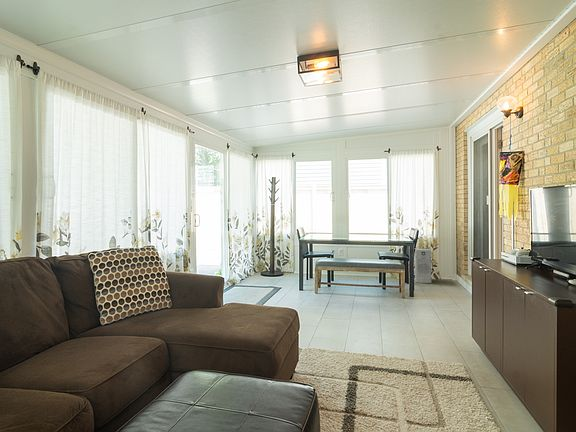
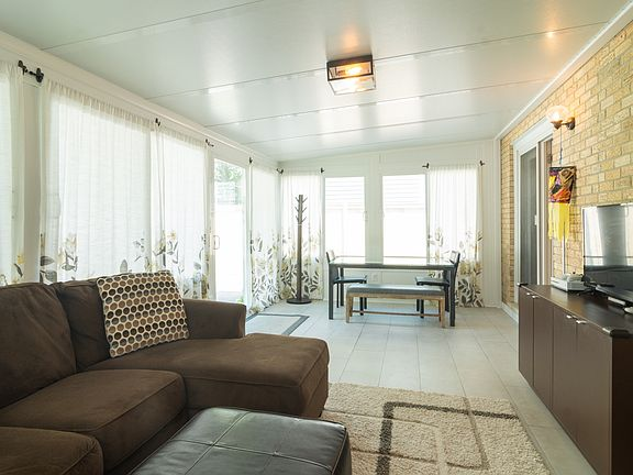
- air purifier (422, 265)
